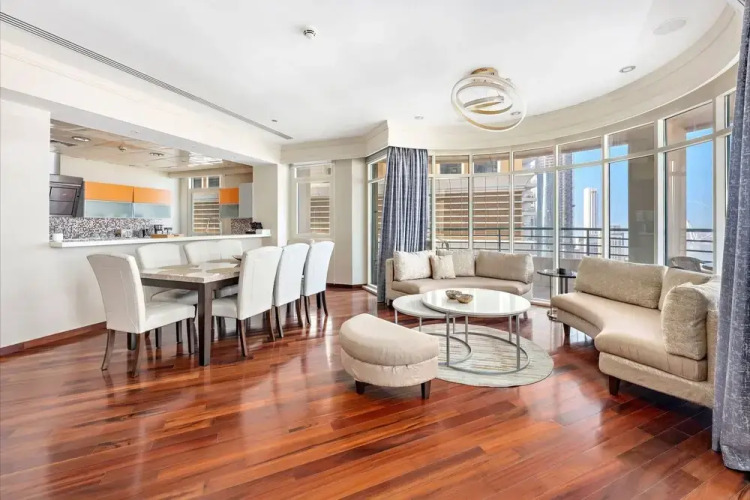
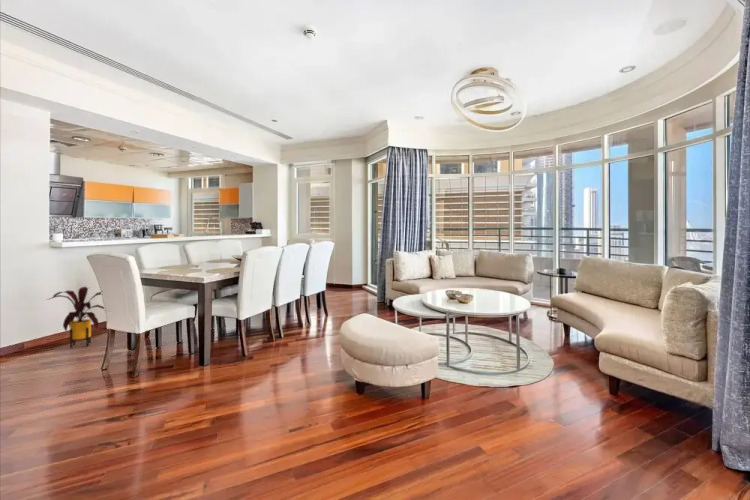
+ house plant (77, 316)
